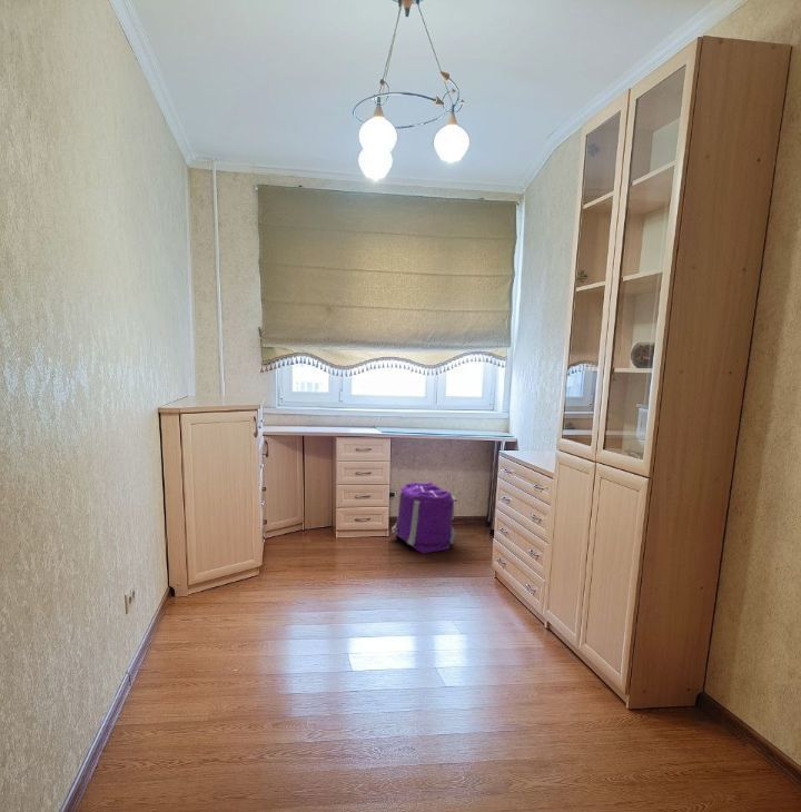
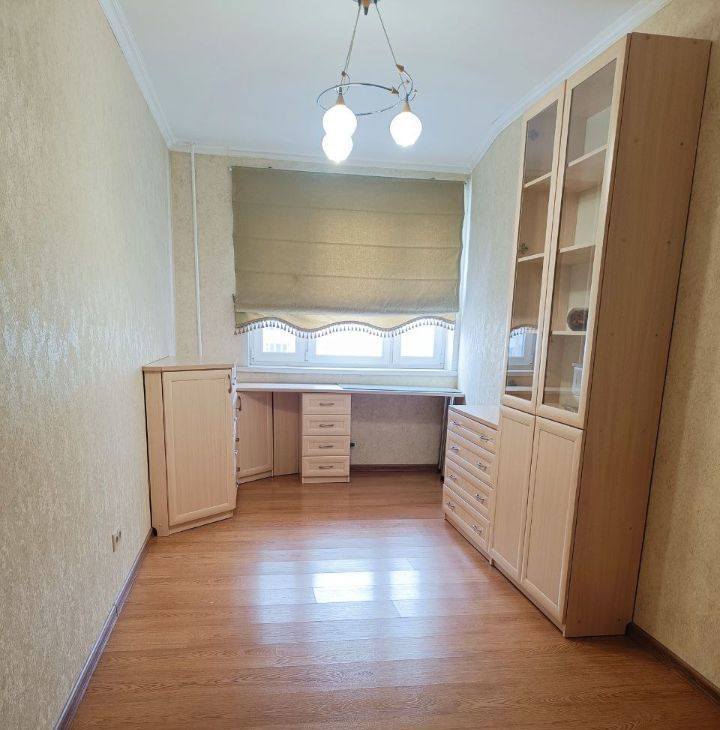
- backpack (424, 514)
